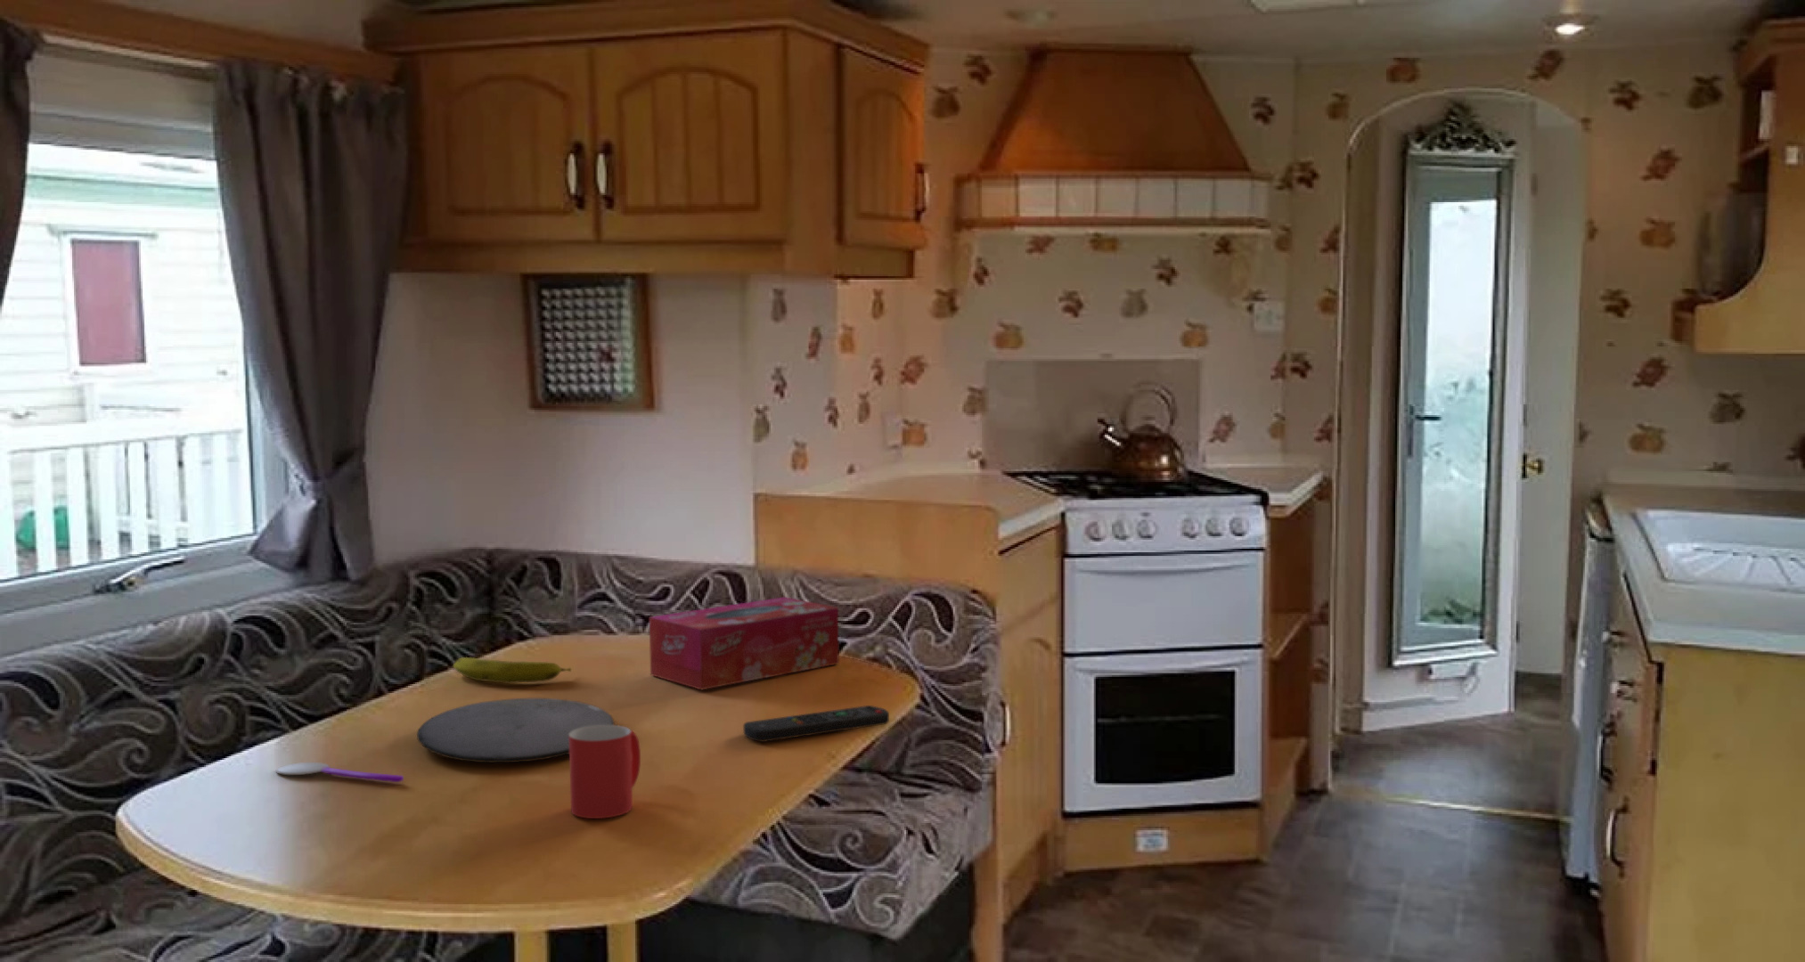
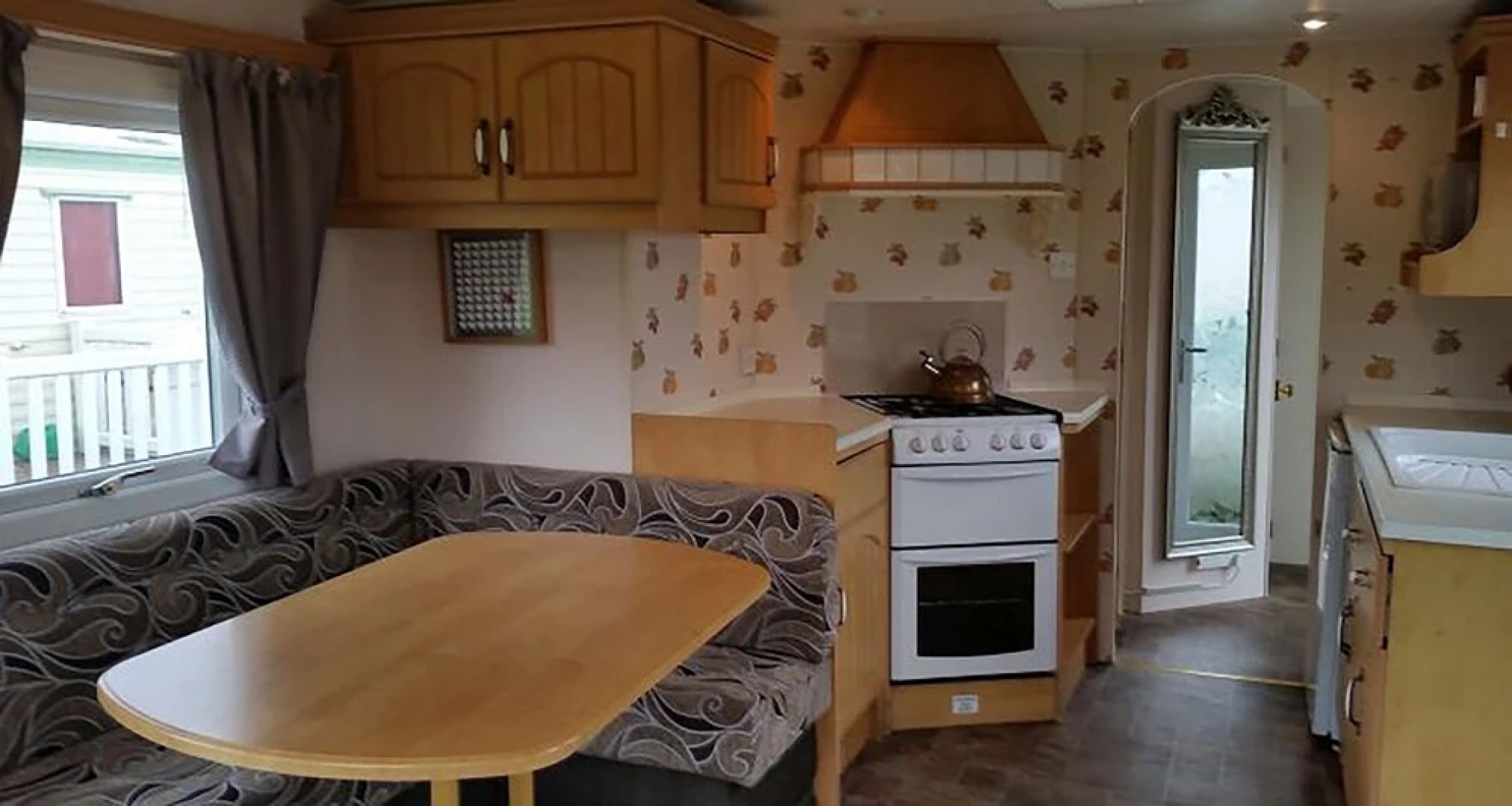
- plate (517, 728)
- mug (611, 766)
- tissue box (745, 641)
- spoon (339, 771)
- remote control (817, 722)
- fruit (504, 666)
